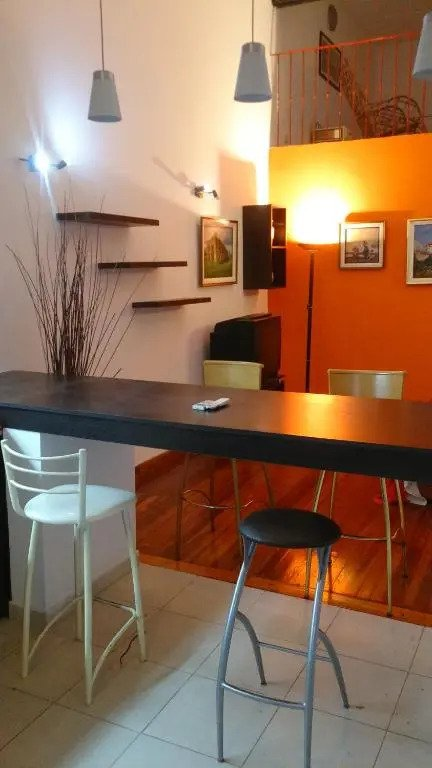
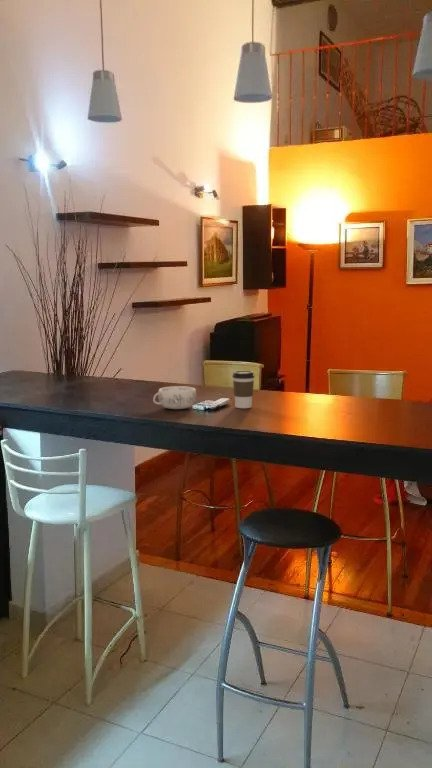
+ decorative bowl (174, 398)
+ coffee cup (243, 389)
